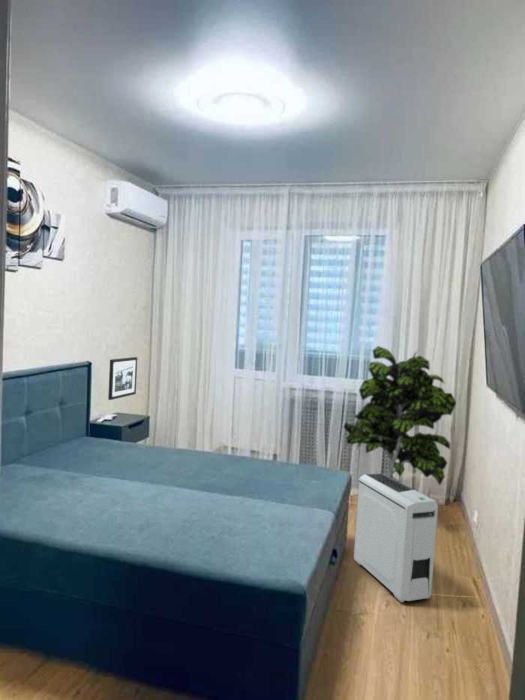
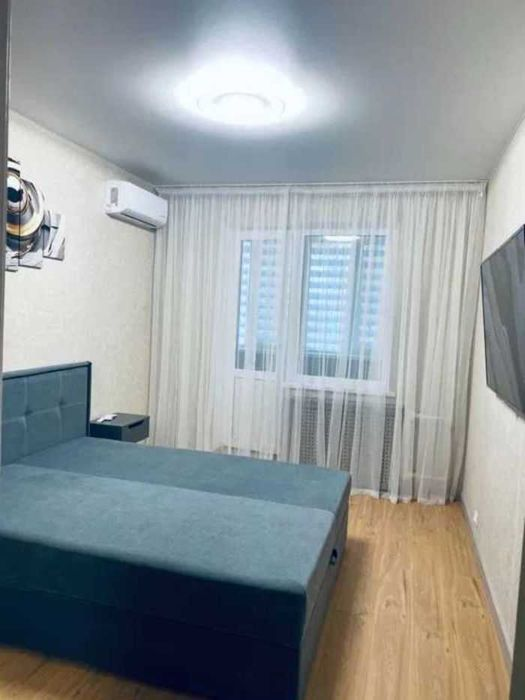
- indoor plant (397, 433)
- air purifier (392, 531)
- picture frame (123, 377)
